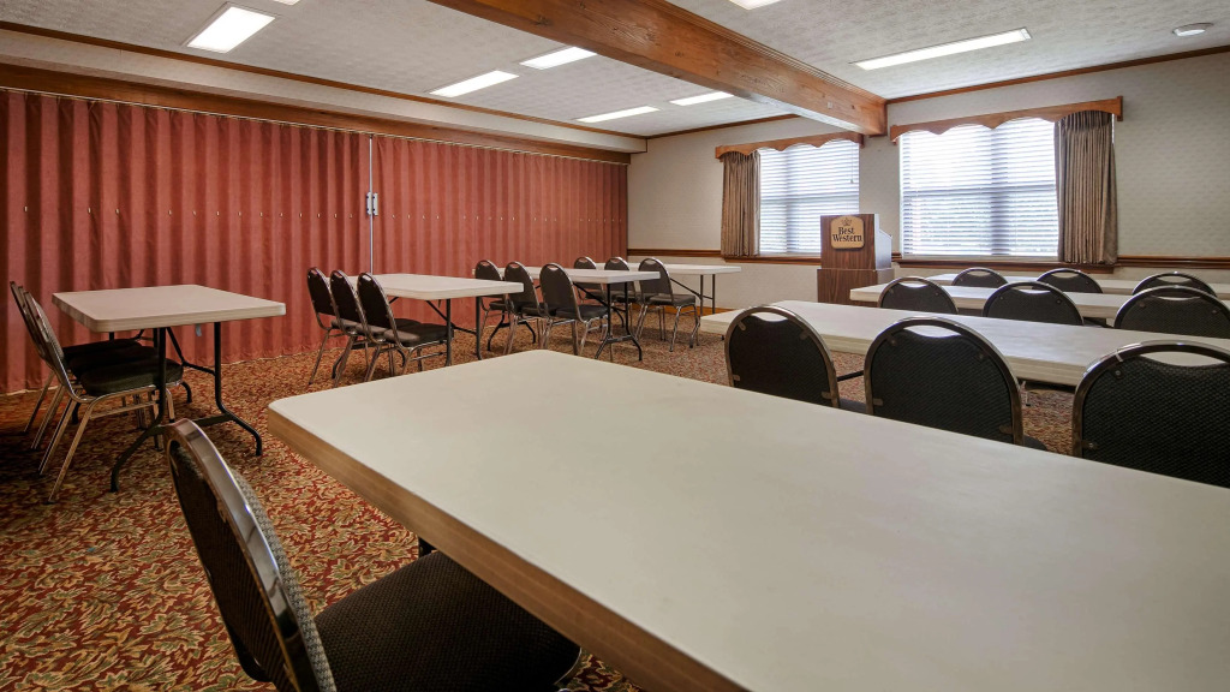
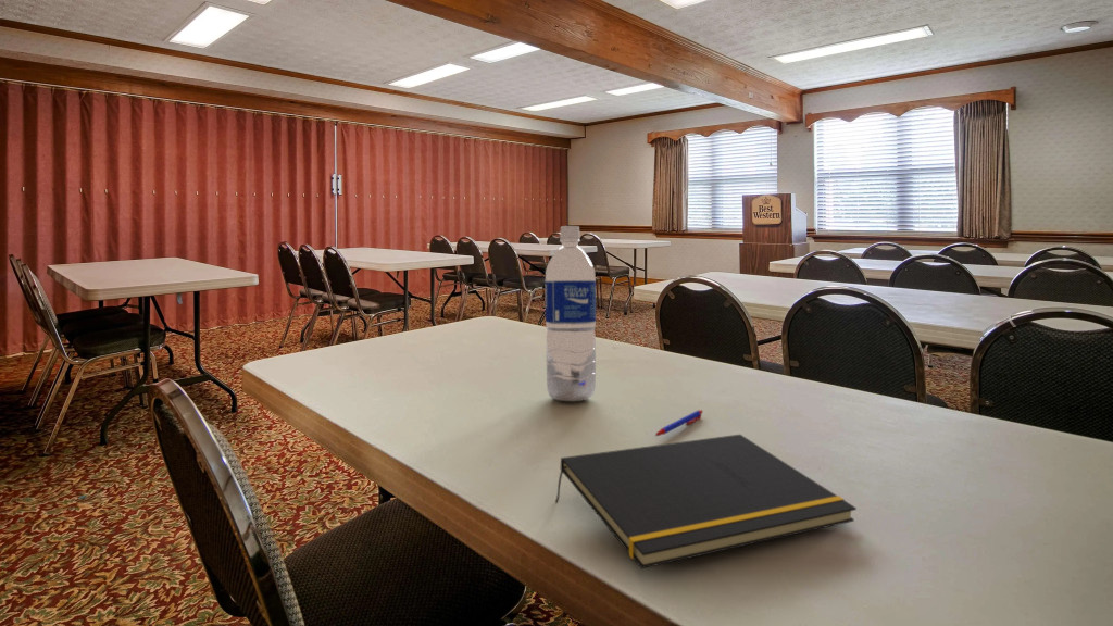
+ notepad (700, 487)
+ pen (679, 422)
+ water bottle (570, 313)
